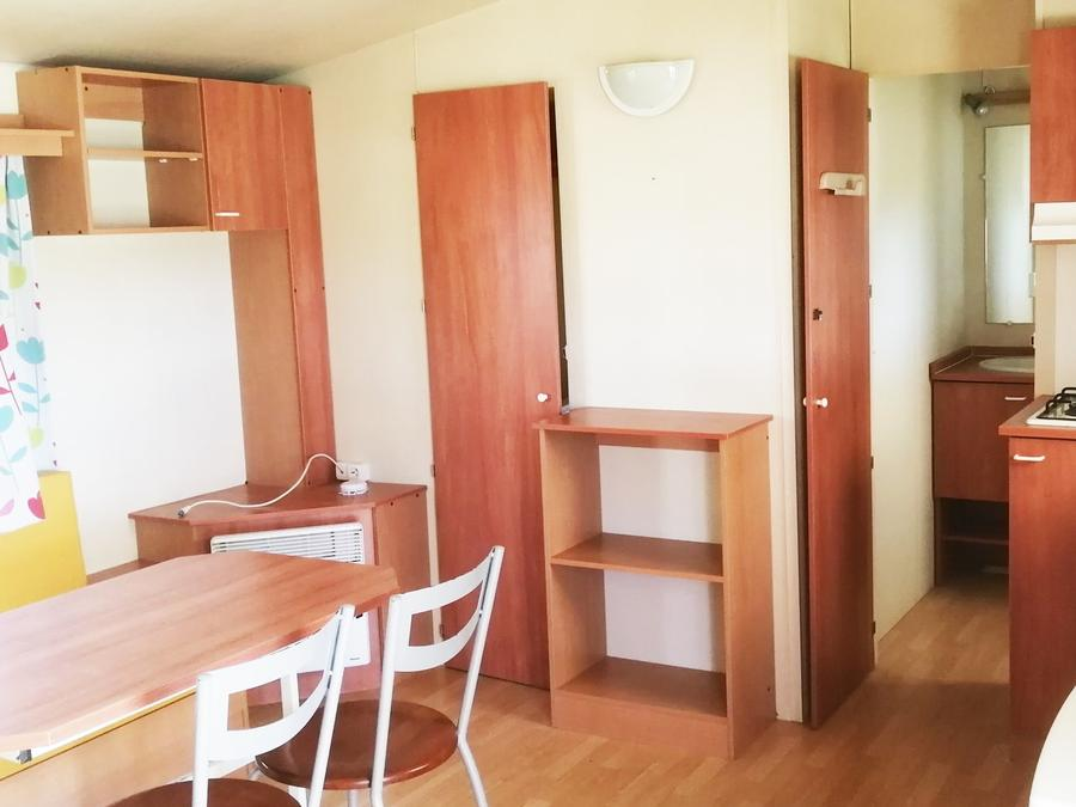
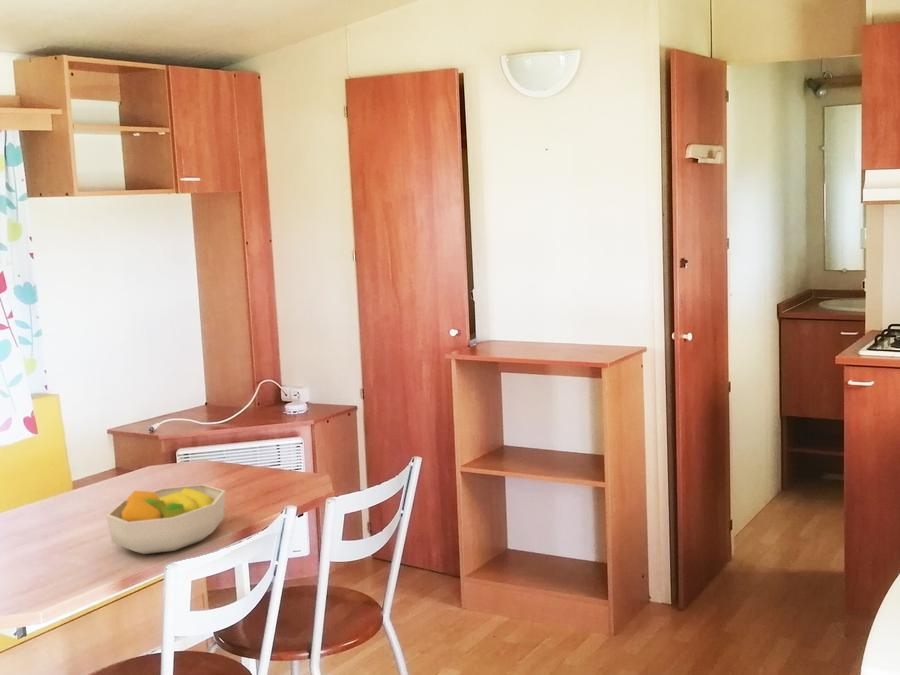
+ fruit bowl (168, 512)
